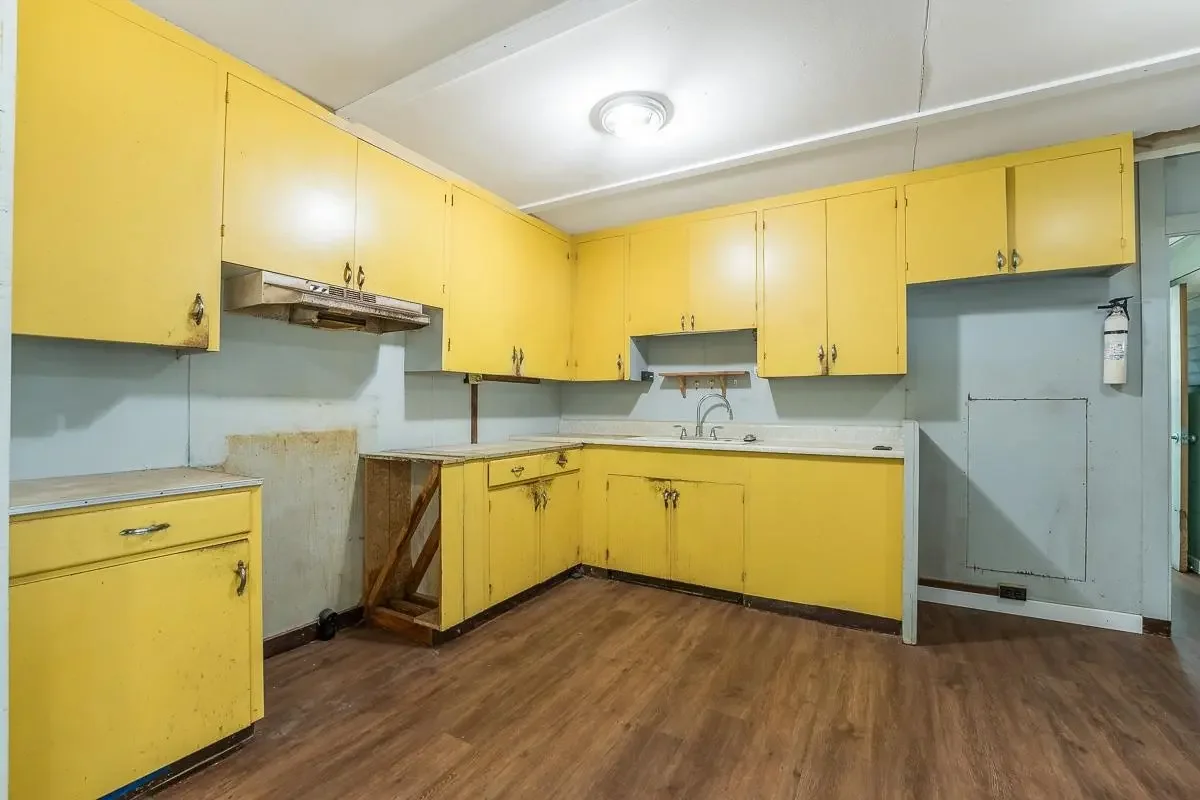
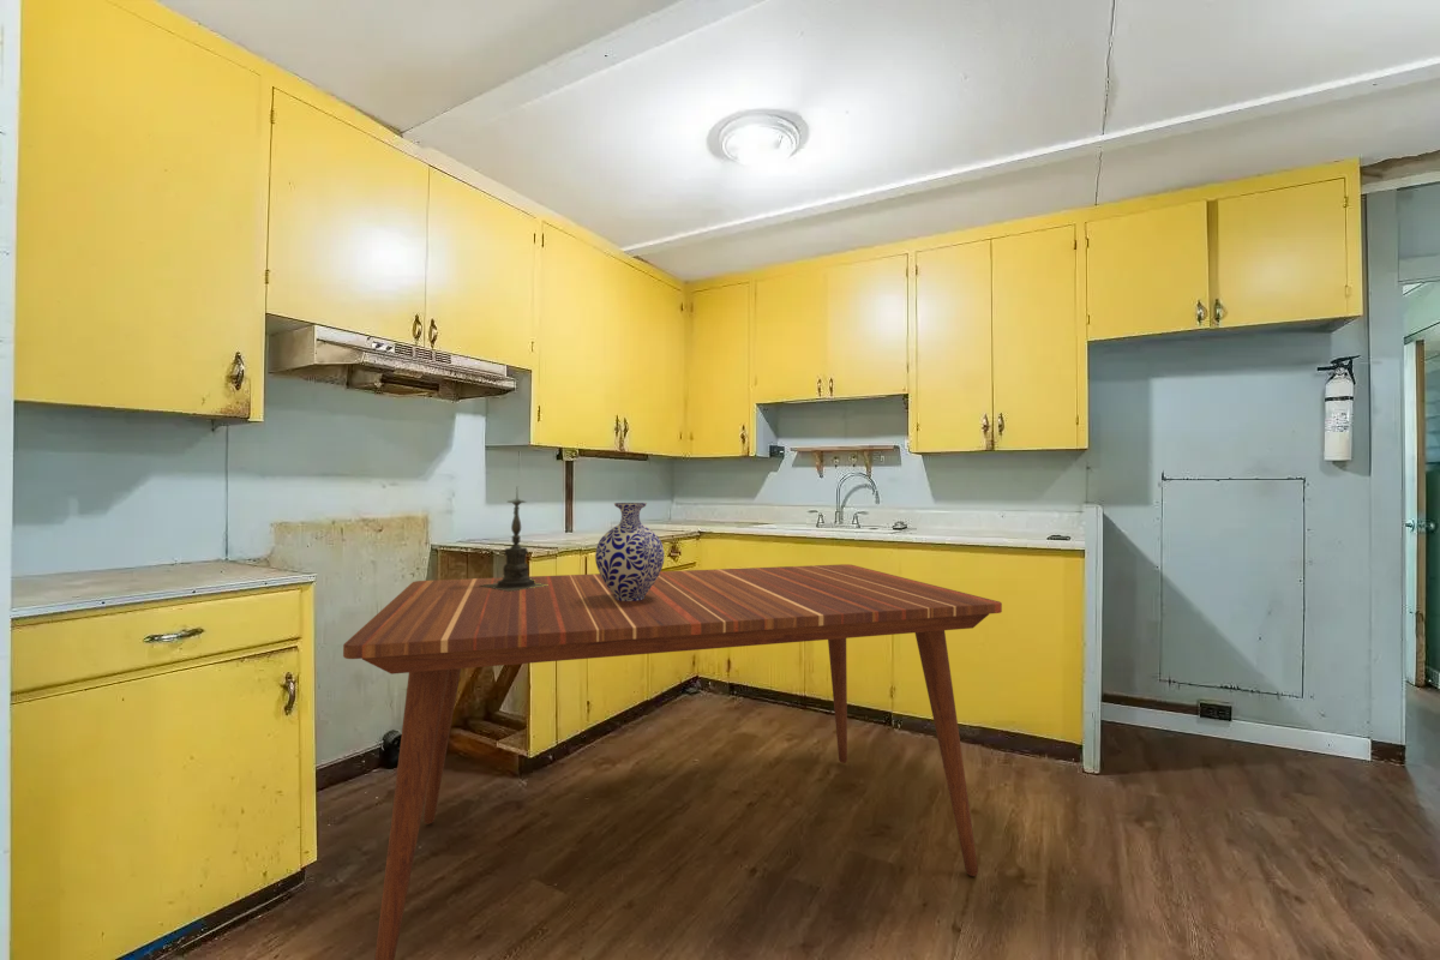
+ candle holder (515, 535)
+ vase (630, 550)
+ dining table (682, 650)
